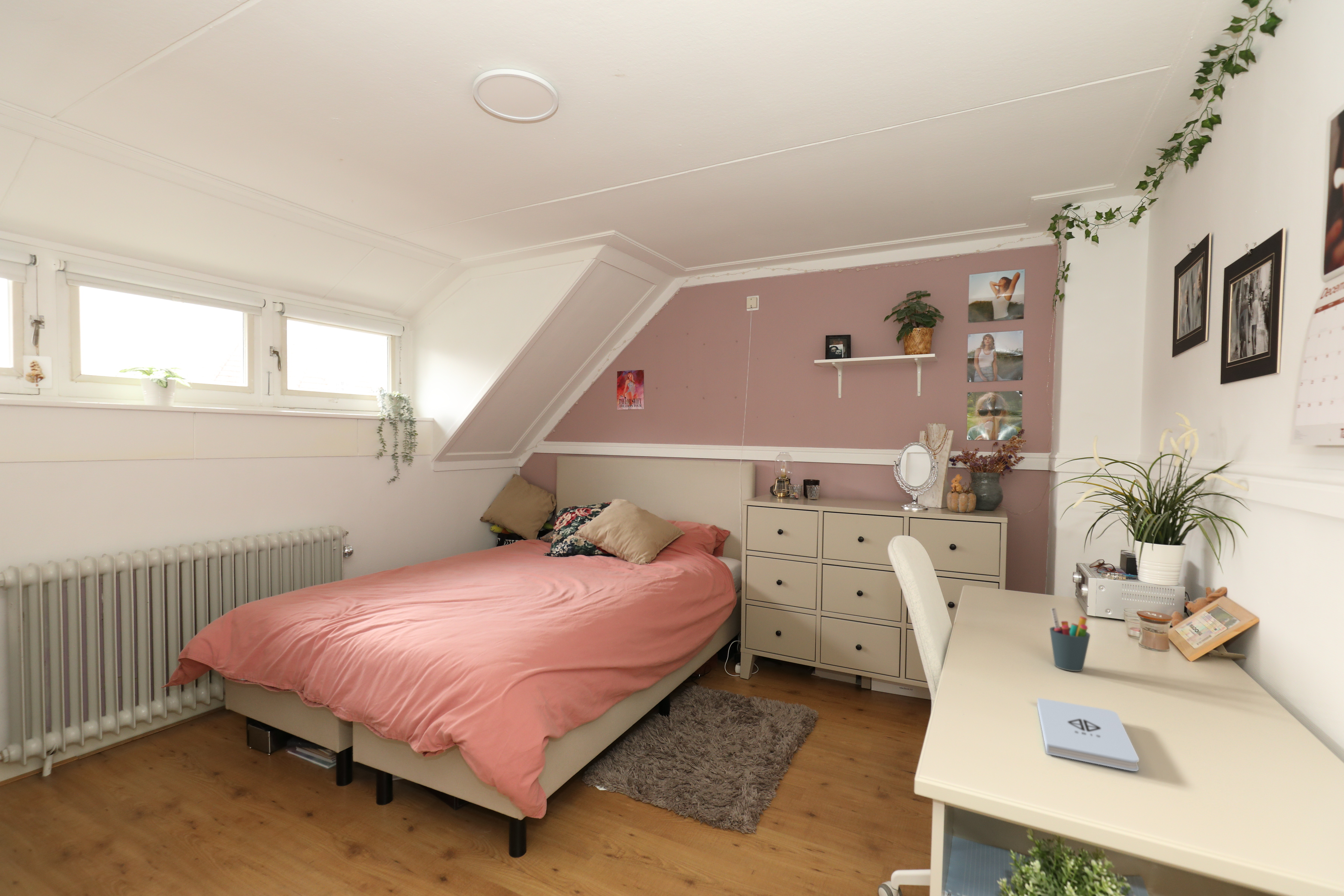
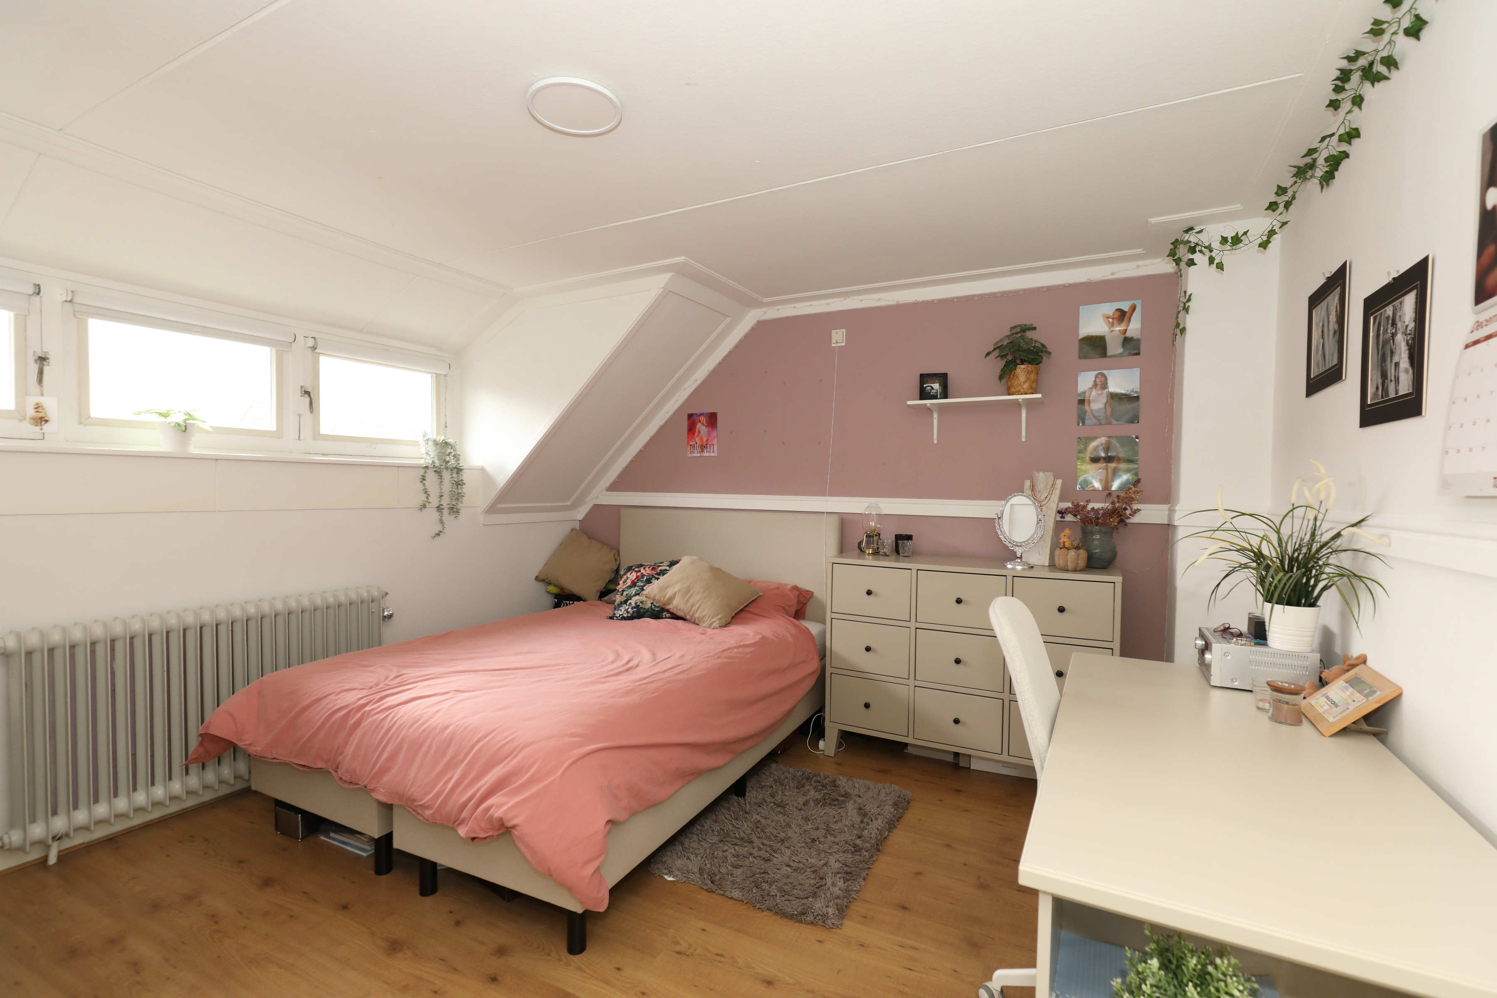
- notepad (1083, 731)
- pen holder (1070, 640)
